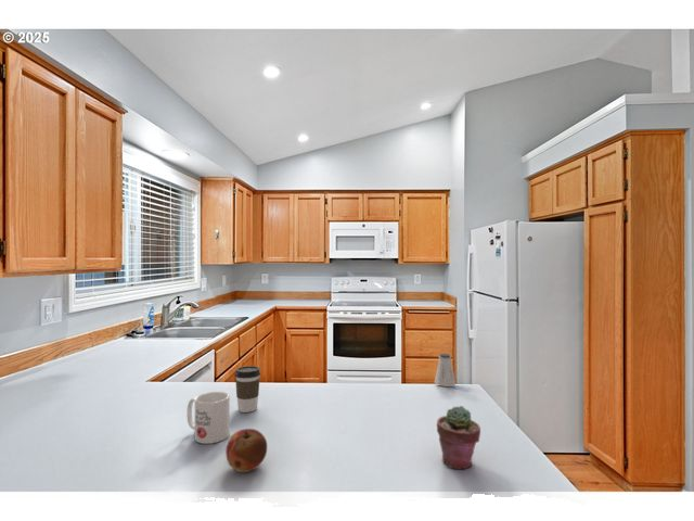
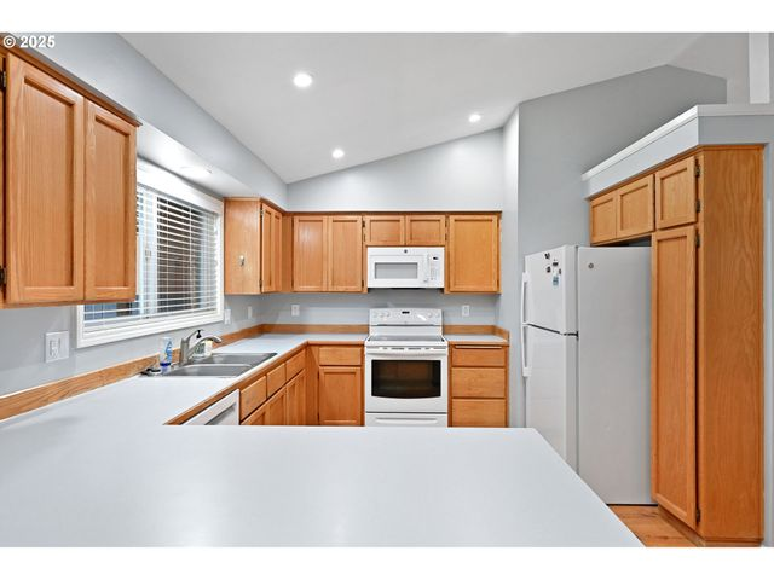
- potted succulent (458, 434)
- fruit (246, 448)
- saltshaker (445, 368)
- coffee cup (247, 389)
- mug (206, 415)
